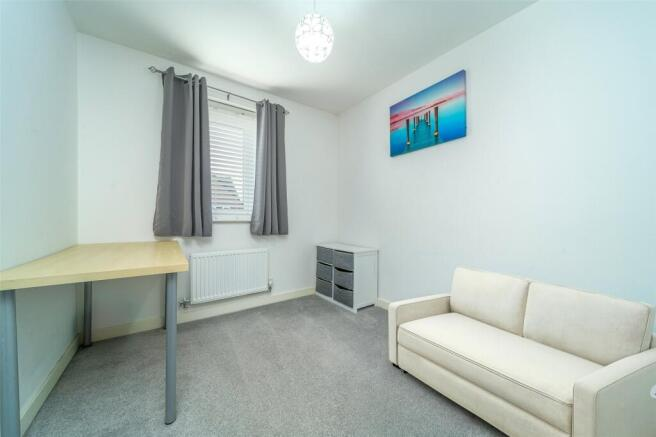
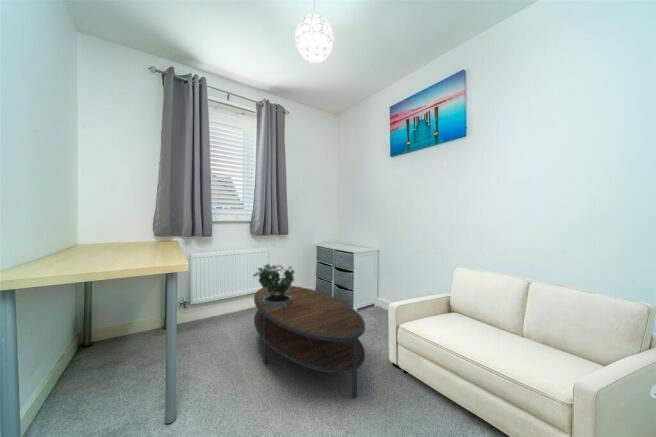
+ coffee table (301, 327)
+ potted plant (275, 281)
